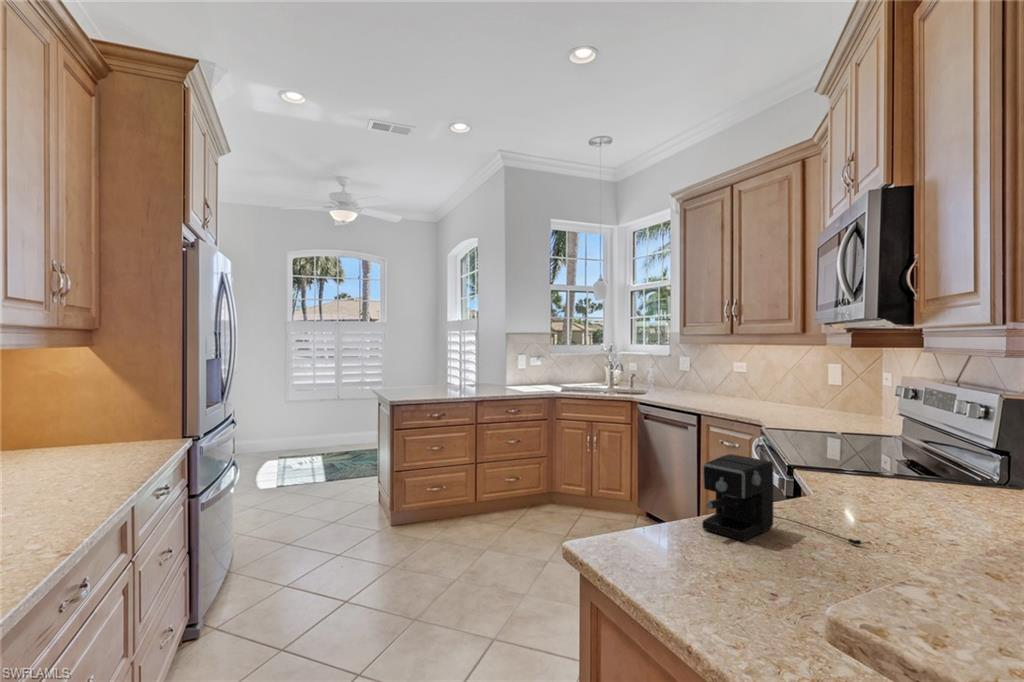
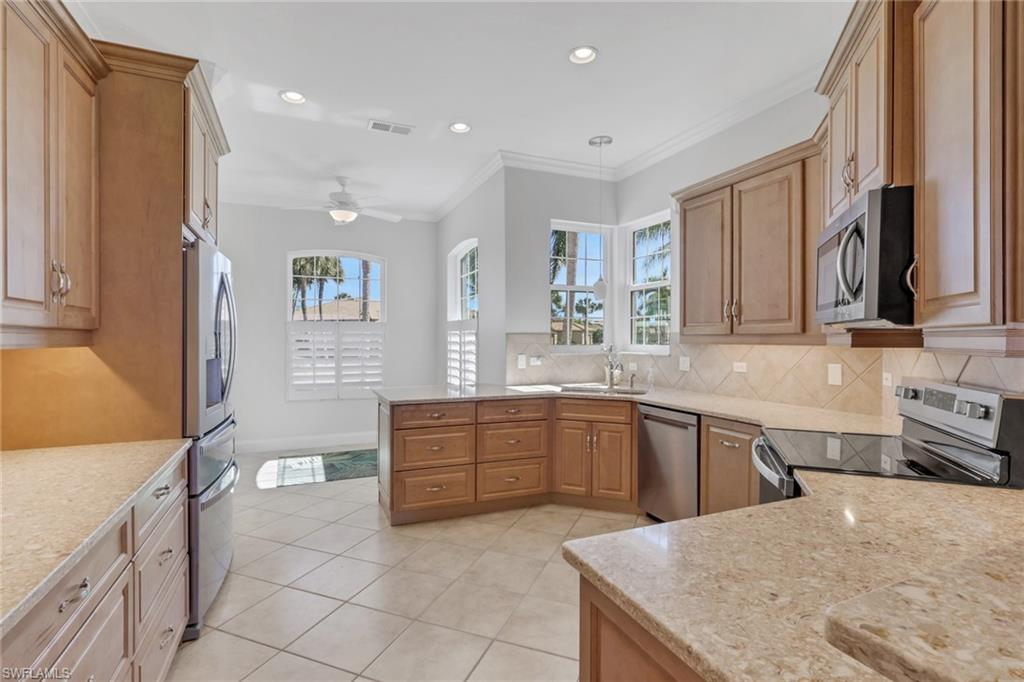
- coffee maker (772, 502)
